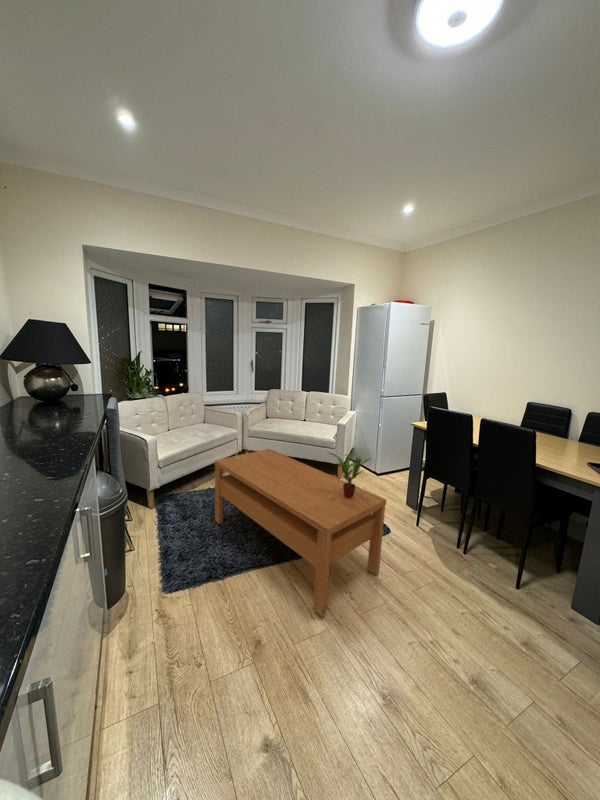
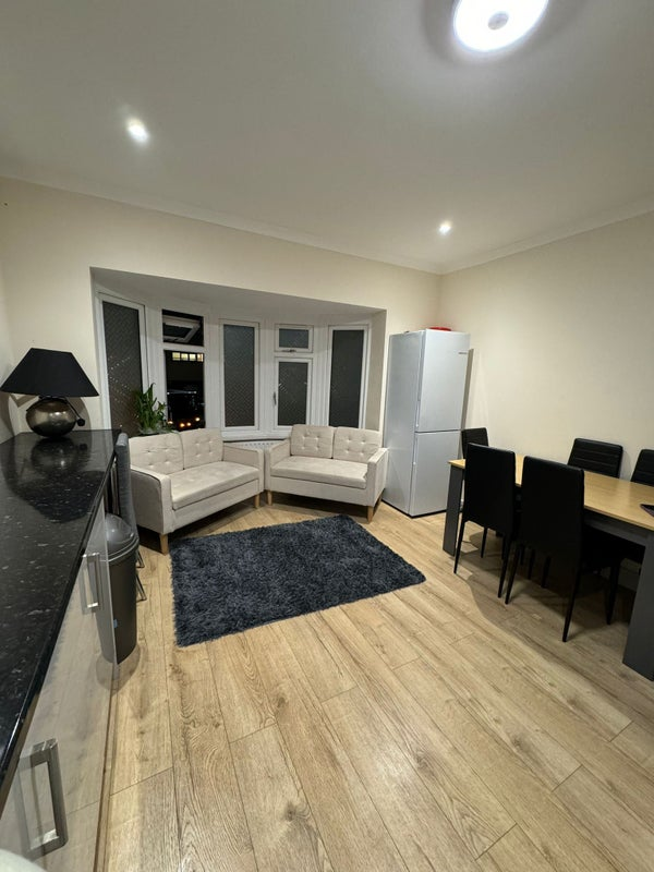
- coffee table (288, 511)
- potted plant (346, 474)
